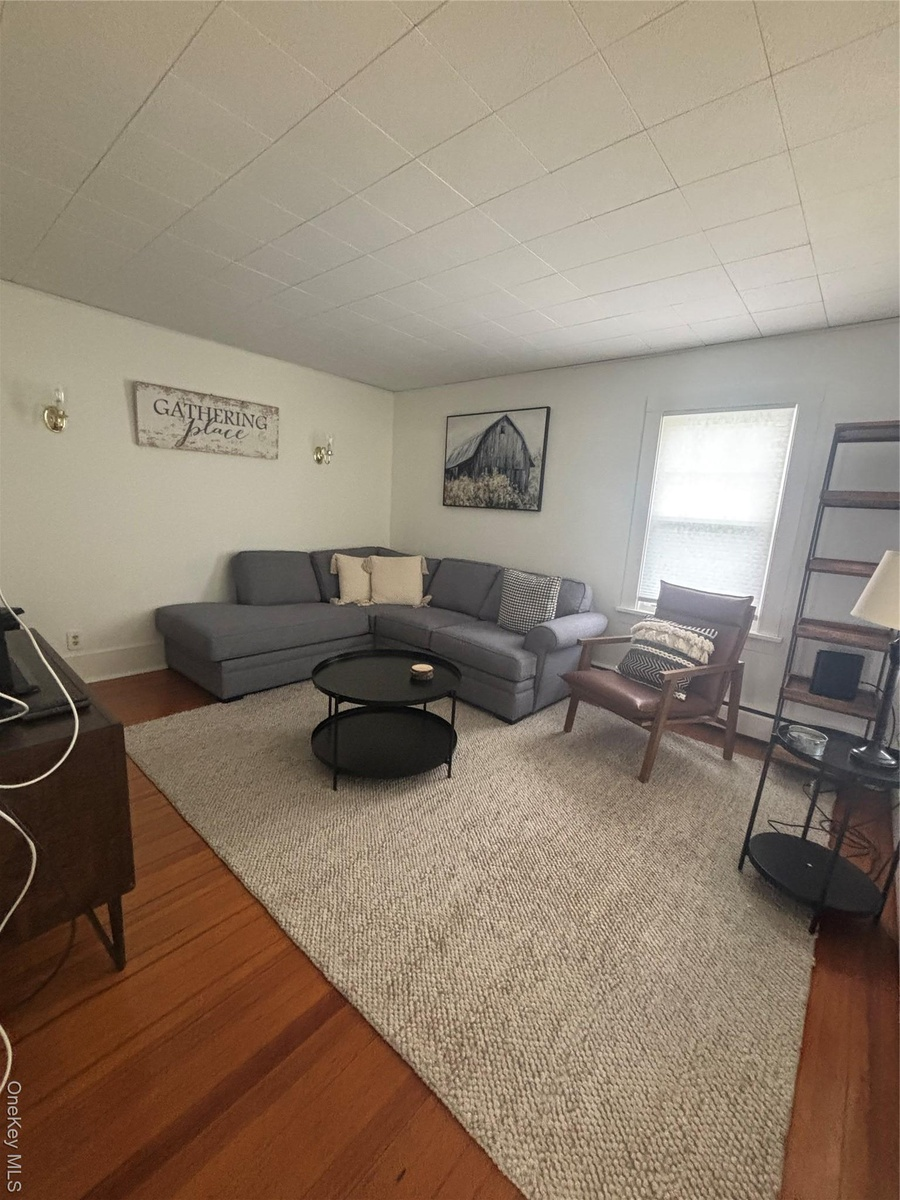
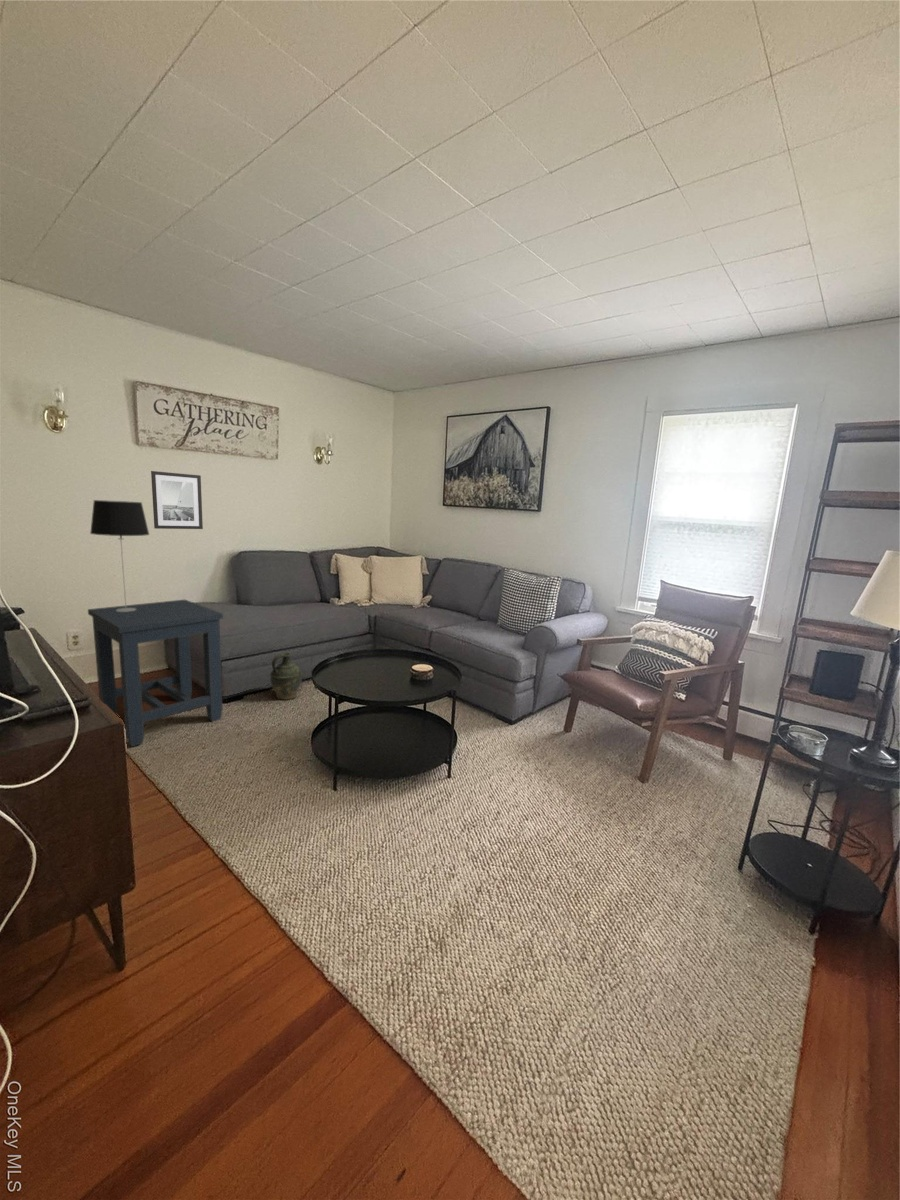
+ wall art (178, 501)
+ side table (160, 678)
+ ceramic jug (286, 675)
+ table lamp (122, 556)
